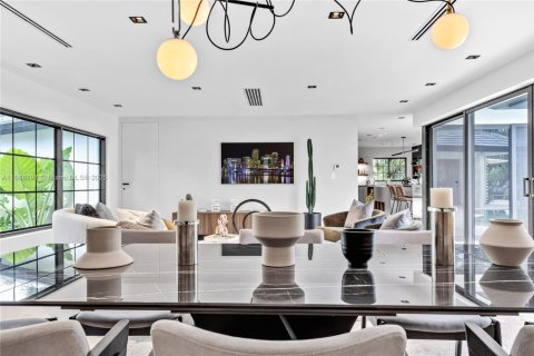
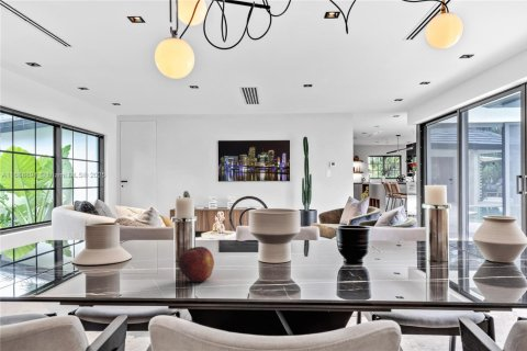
+ fruit (195, 263)
